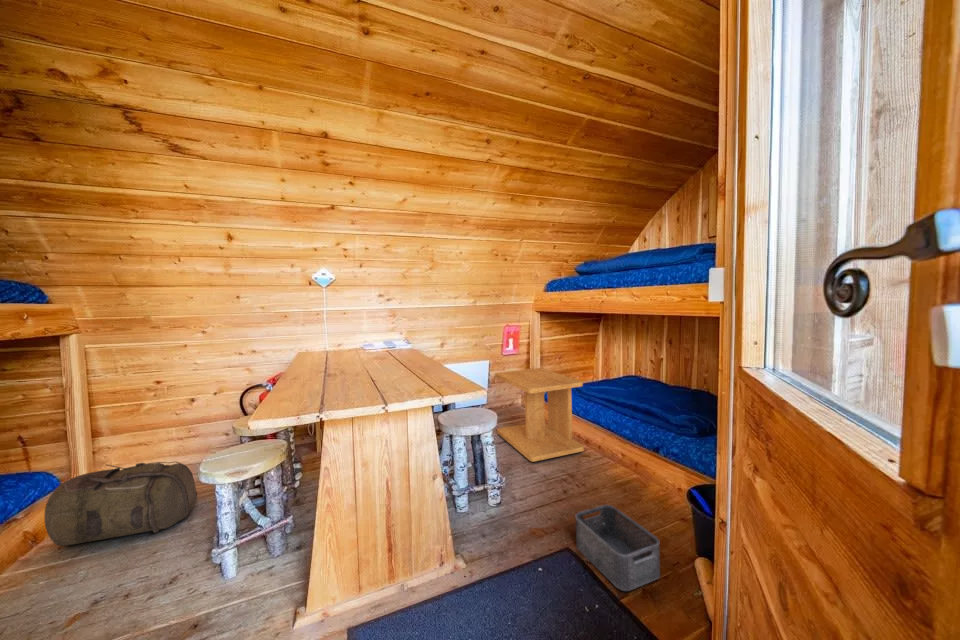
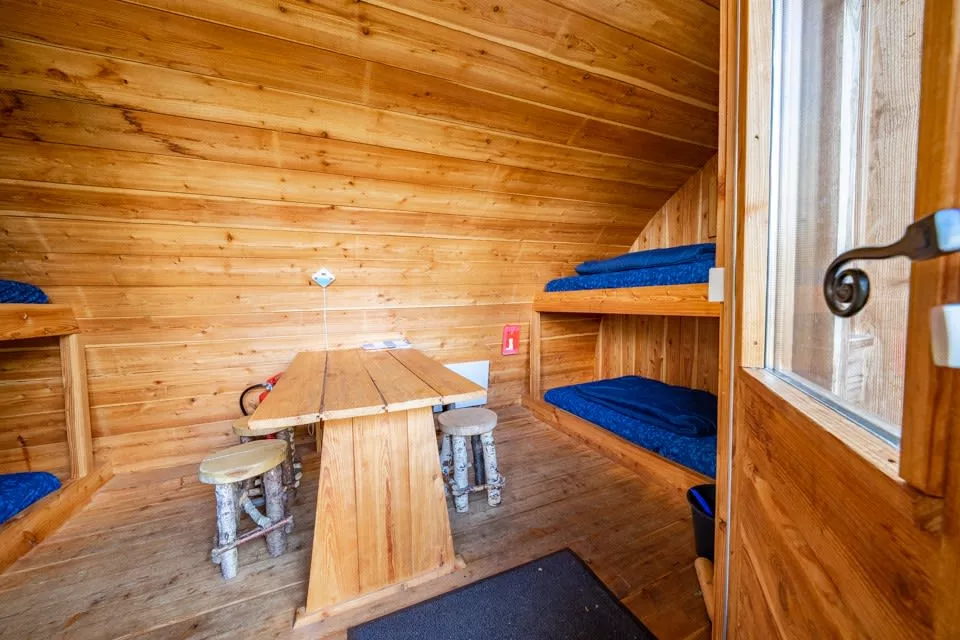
- backpack (129, 494)
- storage bin (615, 543)
- side table (536, 410)
